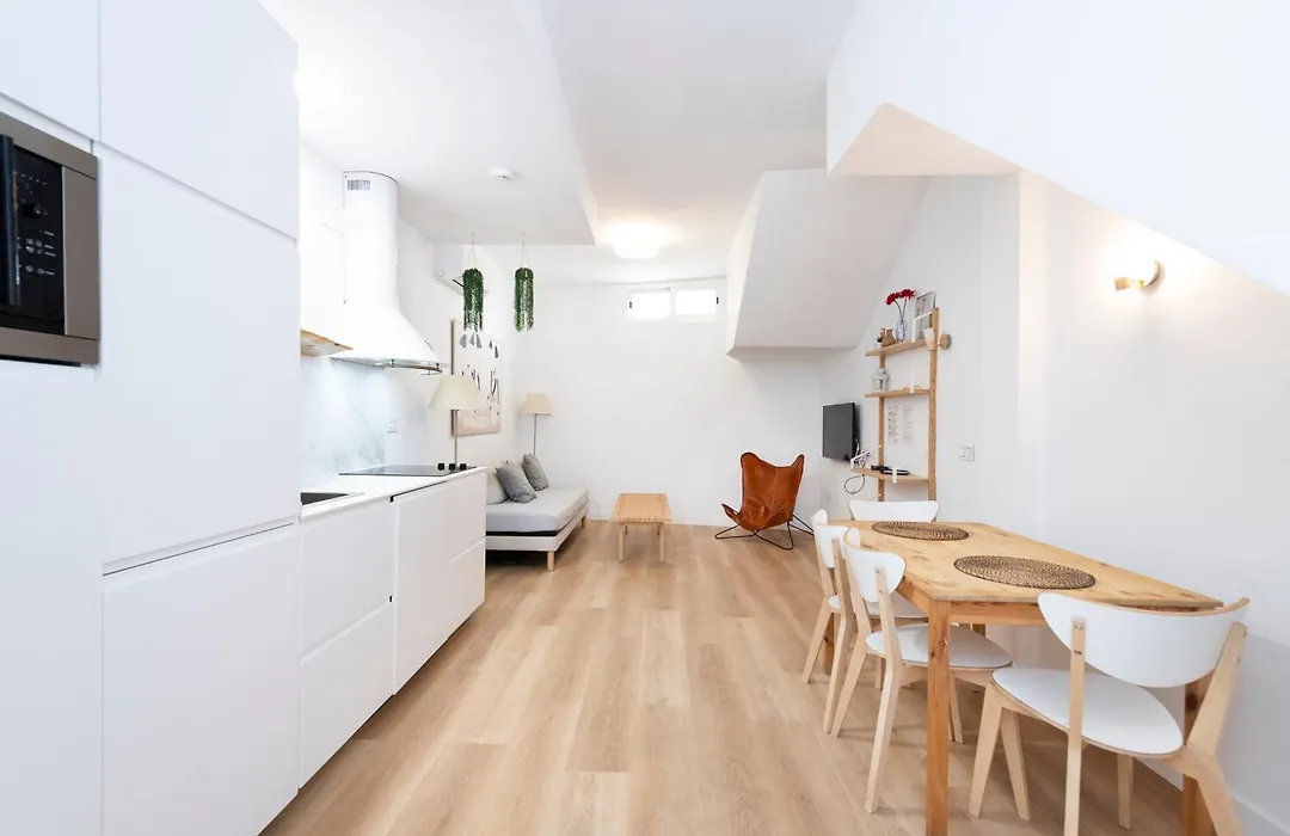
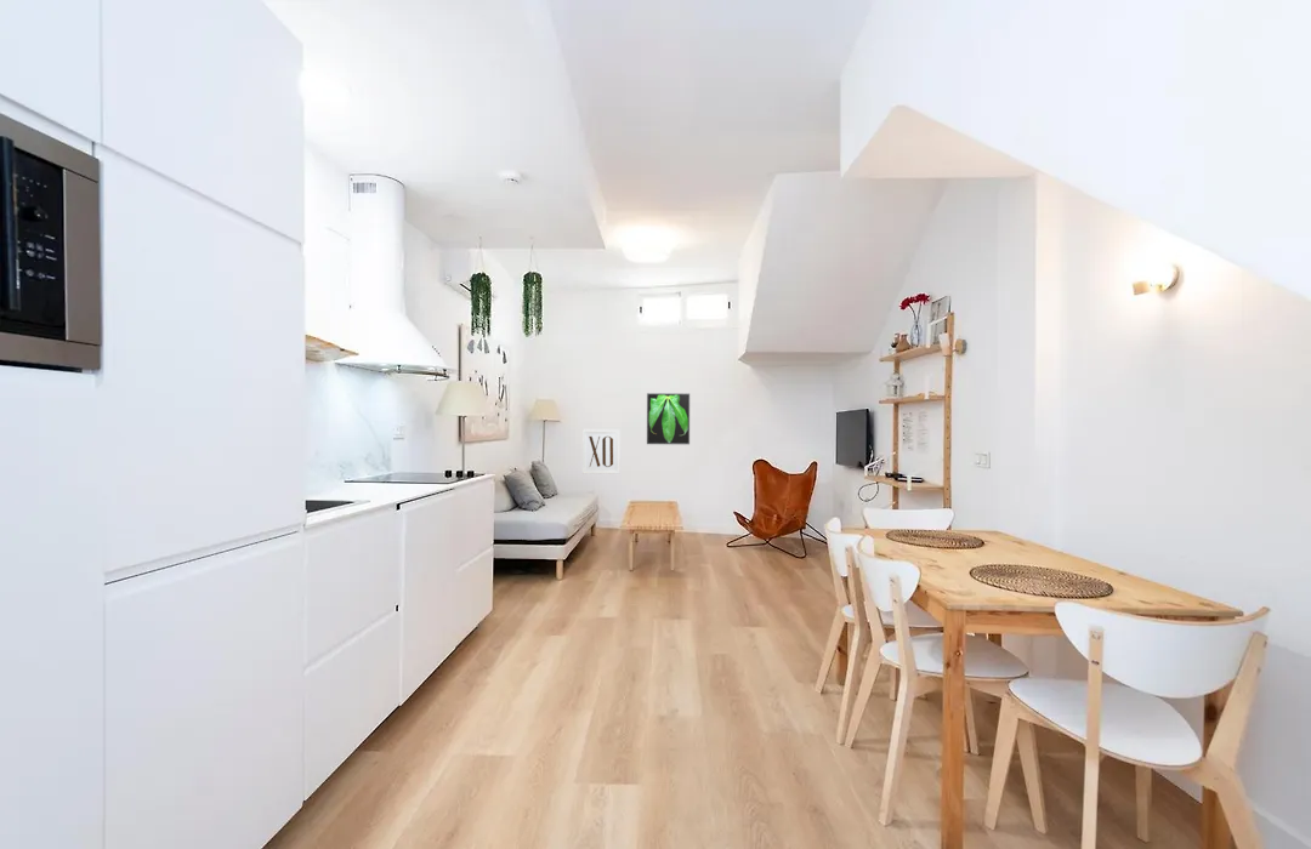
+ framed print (668, 418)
+ wall art (601, 451)
